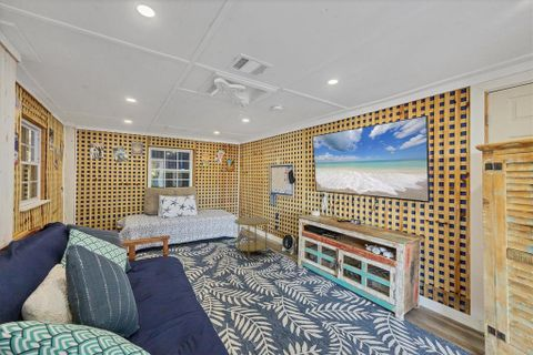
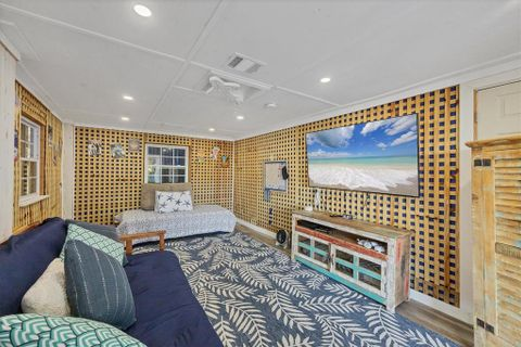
- side table (249, 236)
